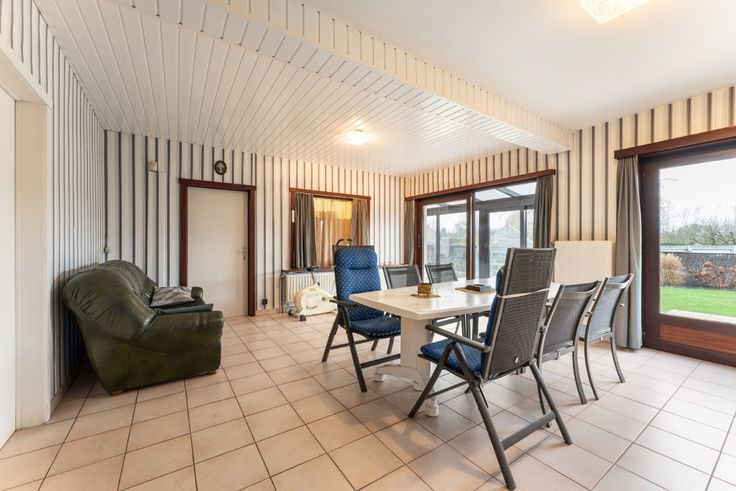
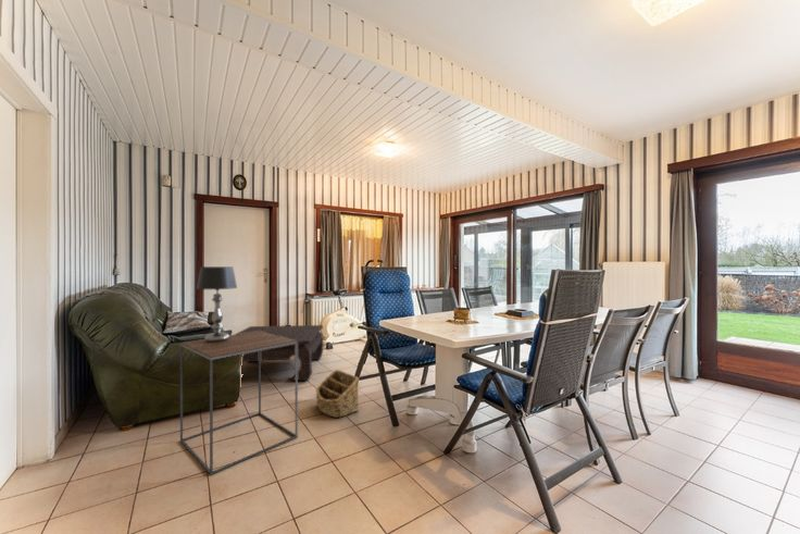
+ side table (259, 390)
+ basket (335, 392)
+ coffee table (276, 350)
+ table lamp (217, 302)
